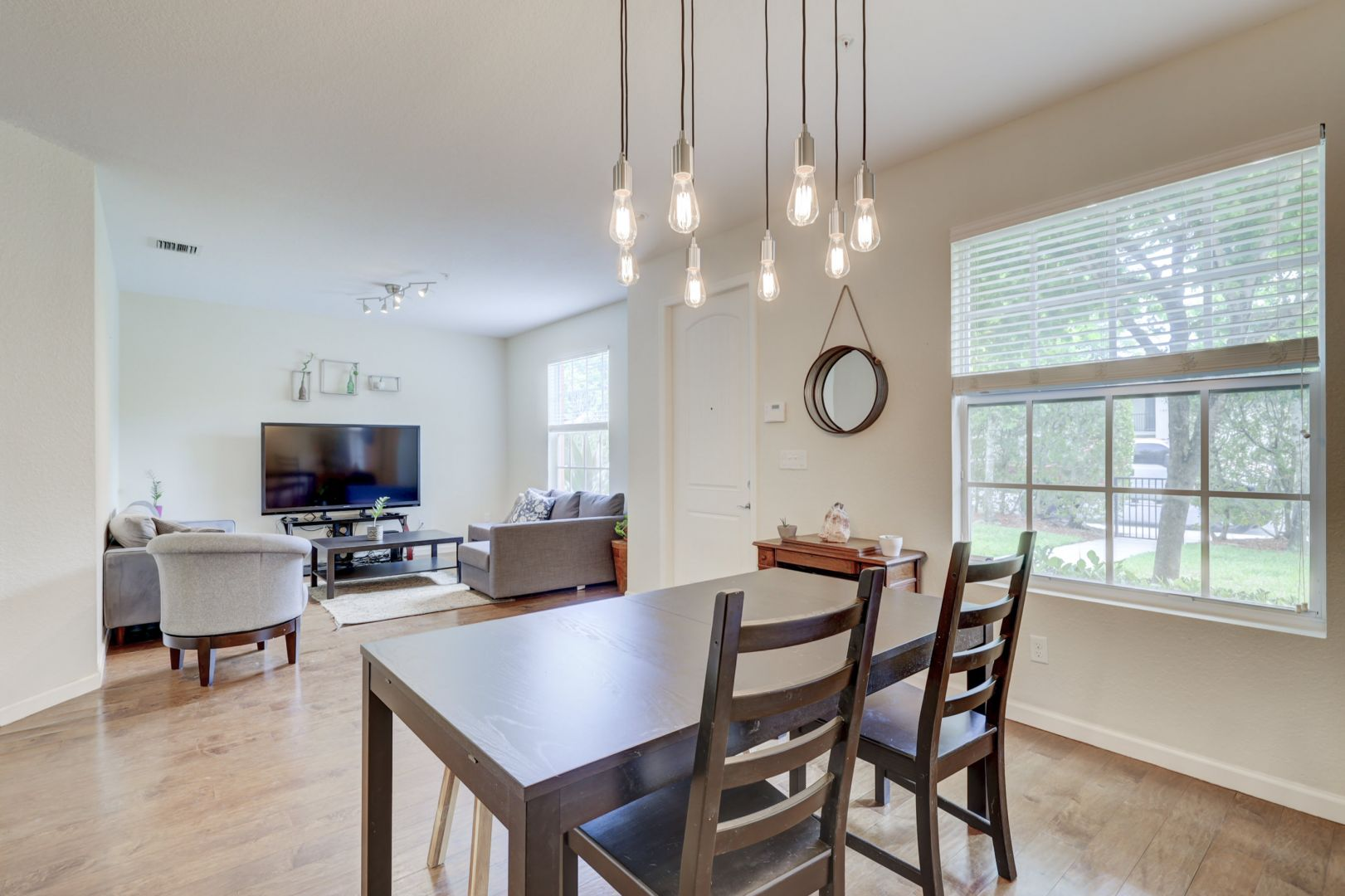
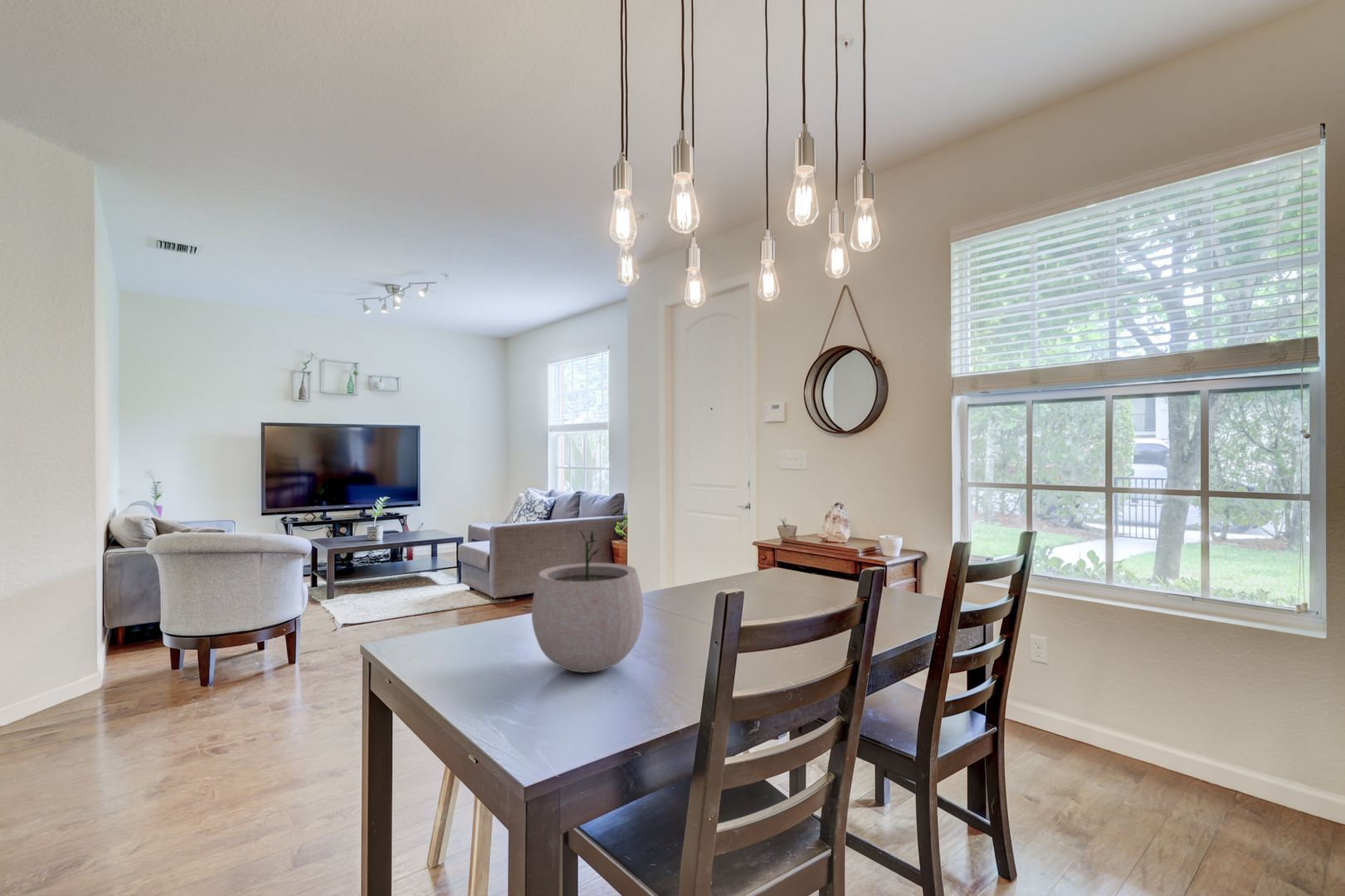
+ plant pot (587, 597)
